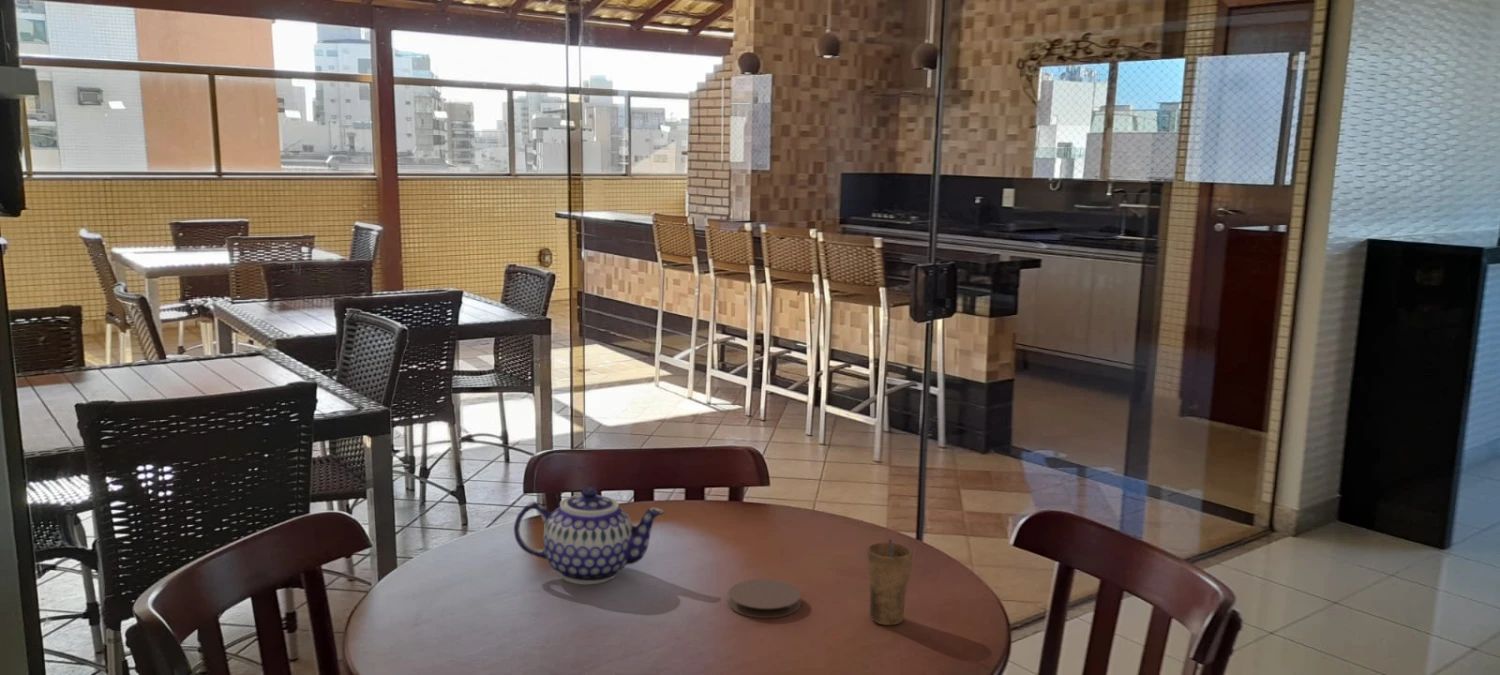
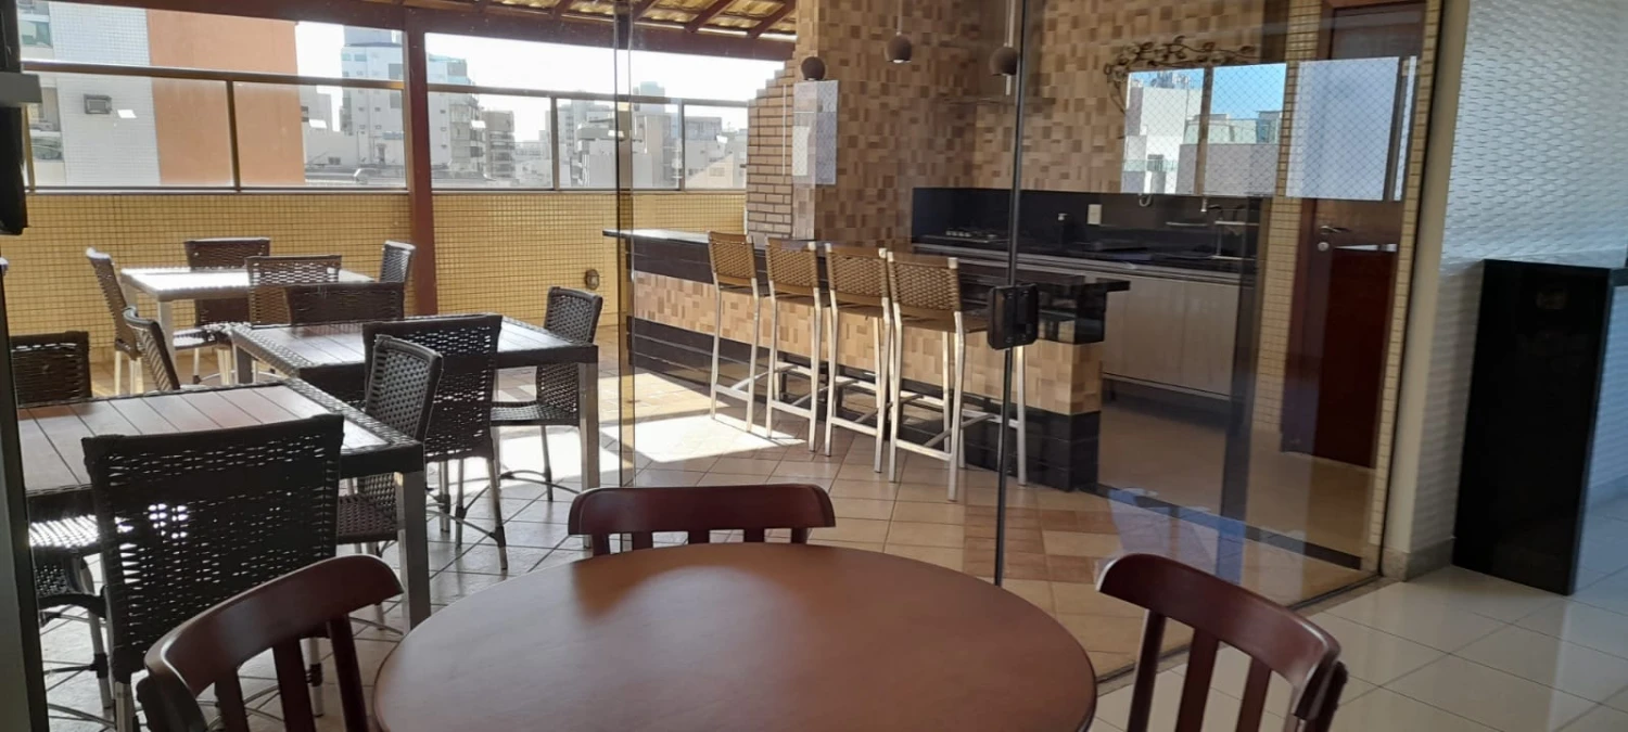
- cup (888, 575)
- coaster (764, 597)
- teapot (589, 530)
